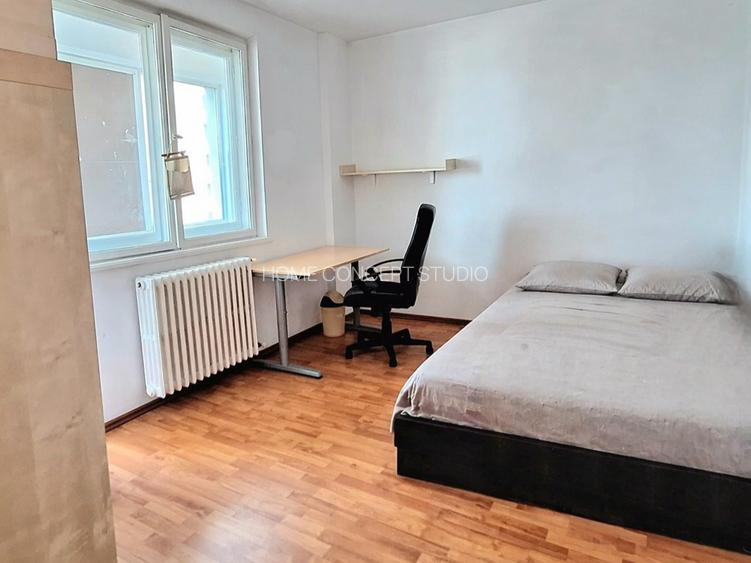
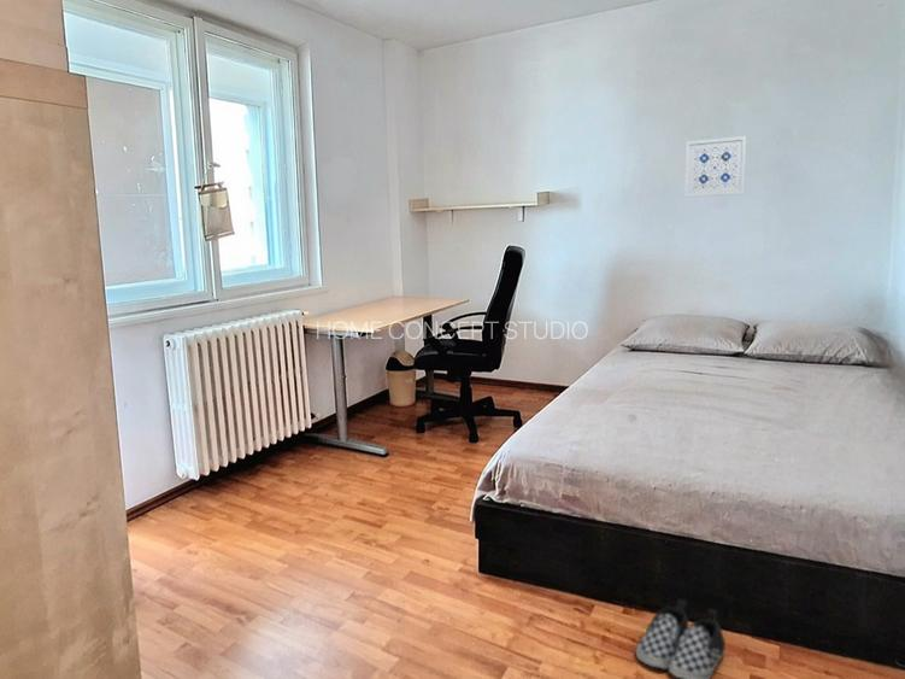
+ wall art (715, 166)
+ shoe (681, 636)
